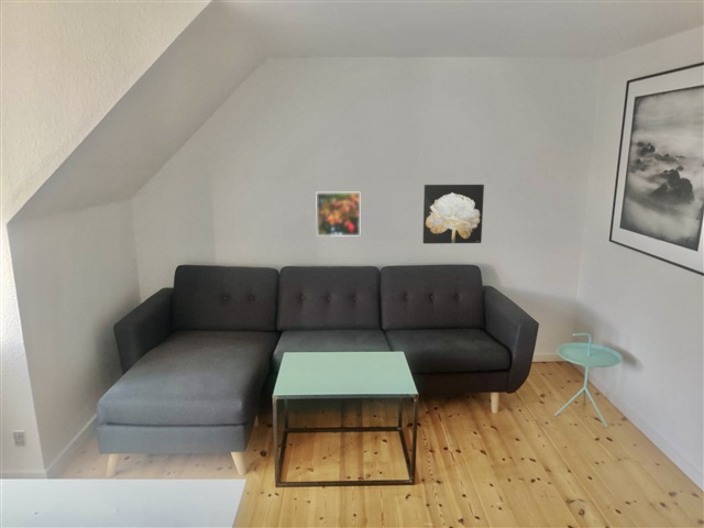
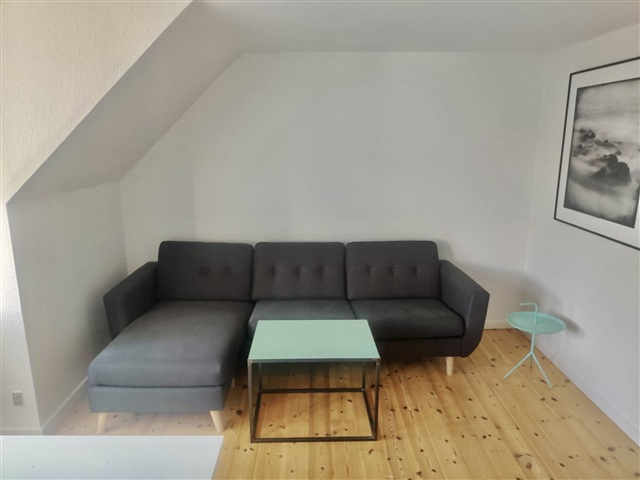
- wall art (452, 213)
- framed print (338, 213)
